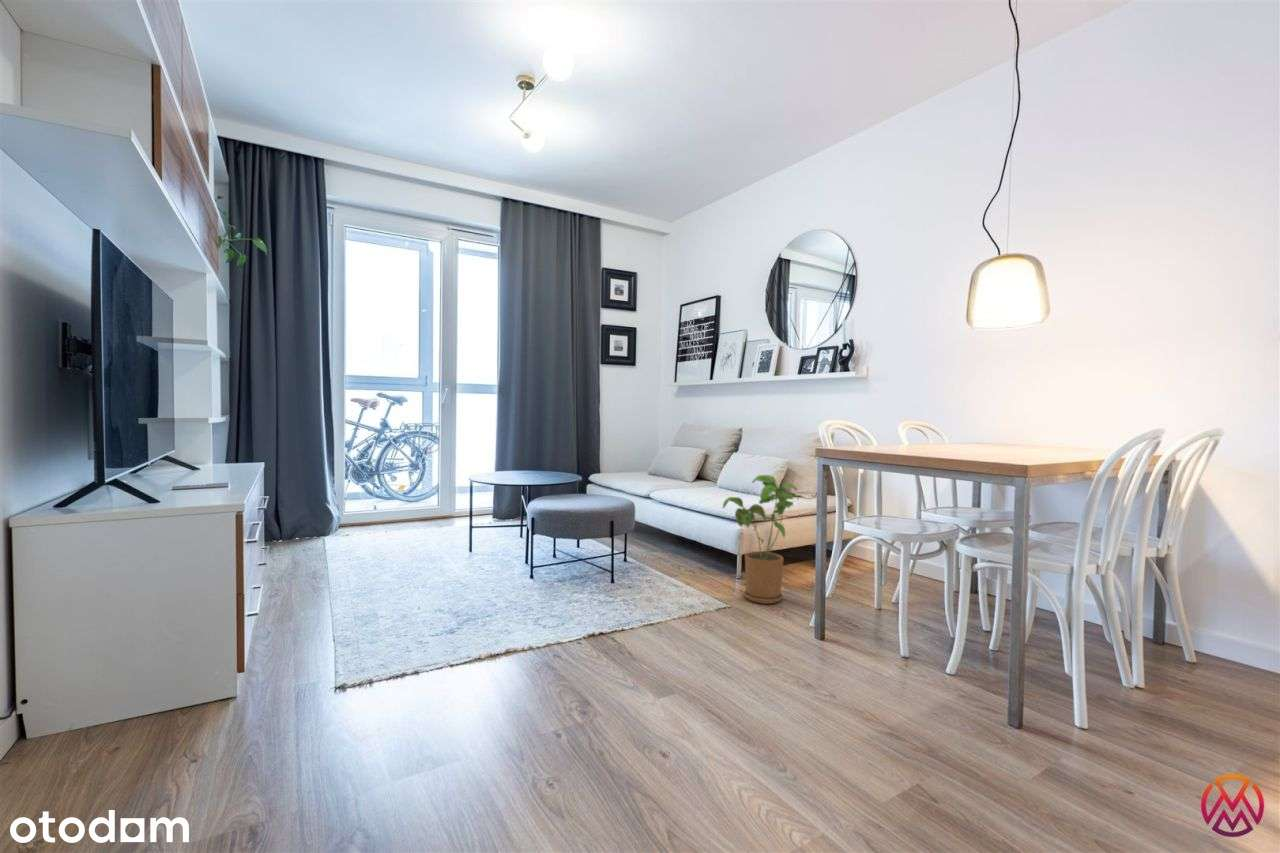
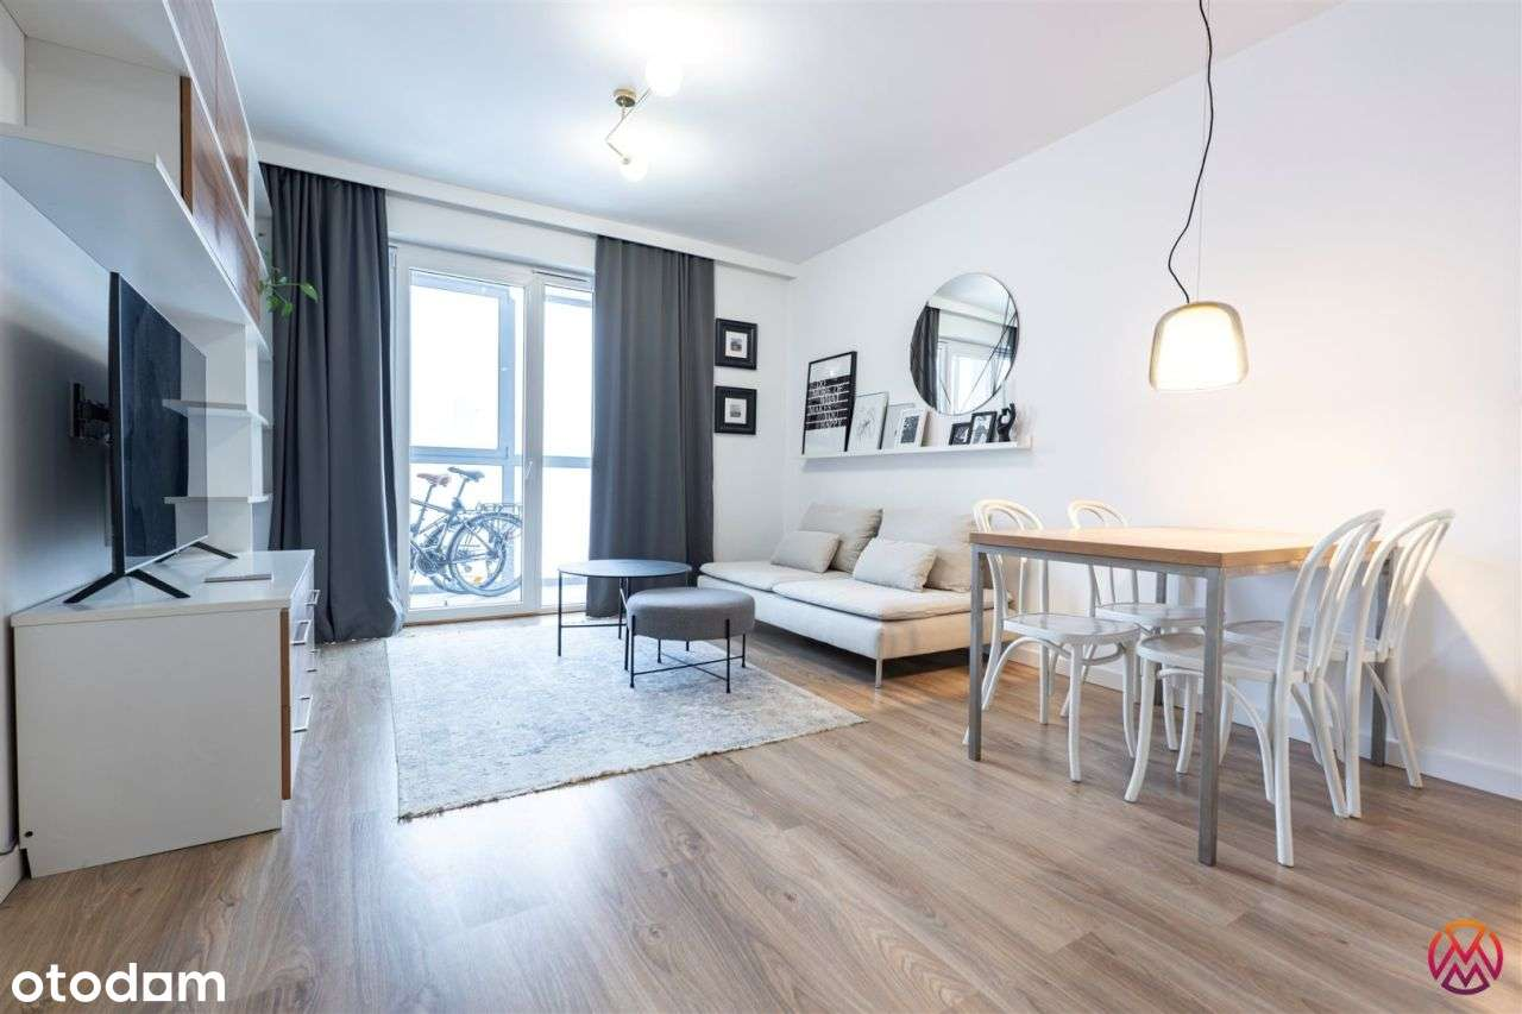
- house plant (759, 537)
